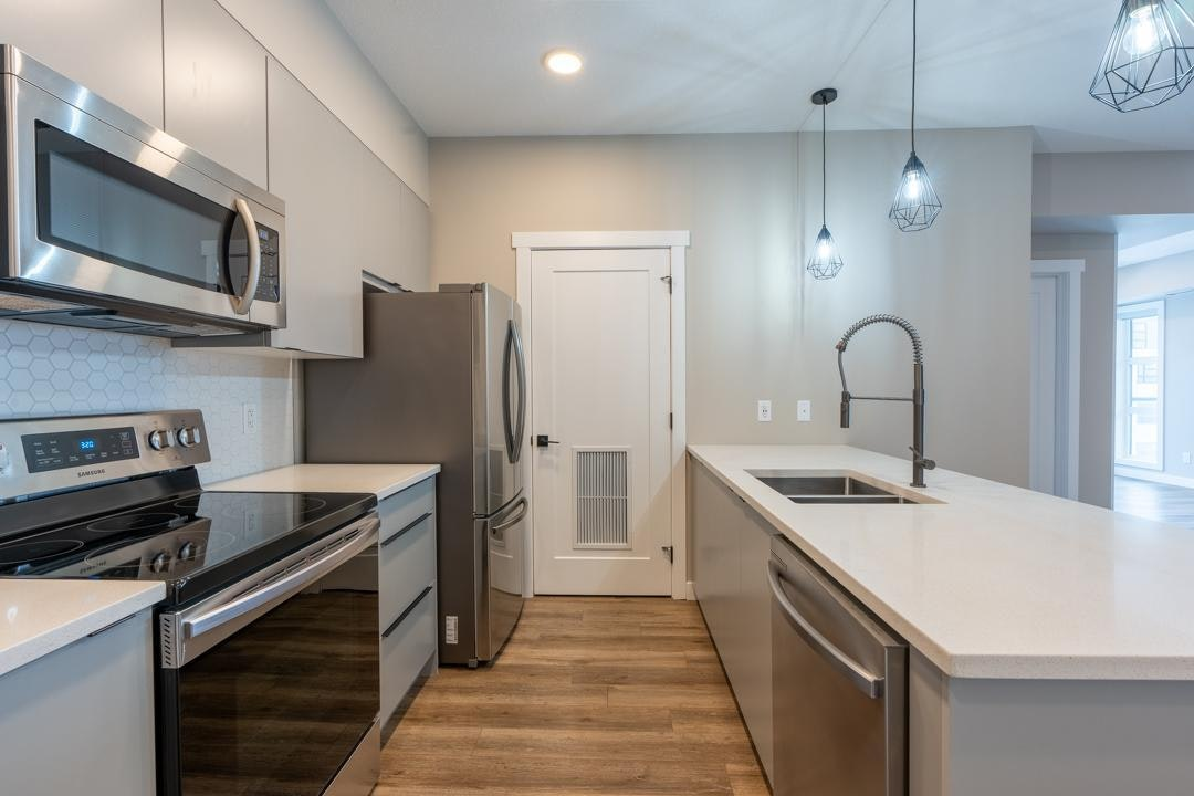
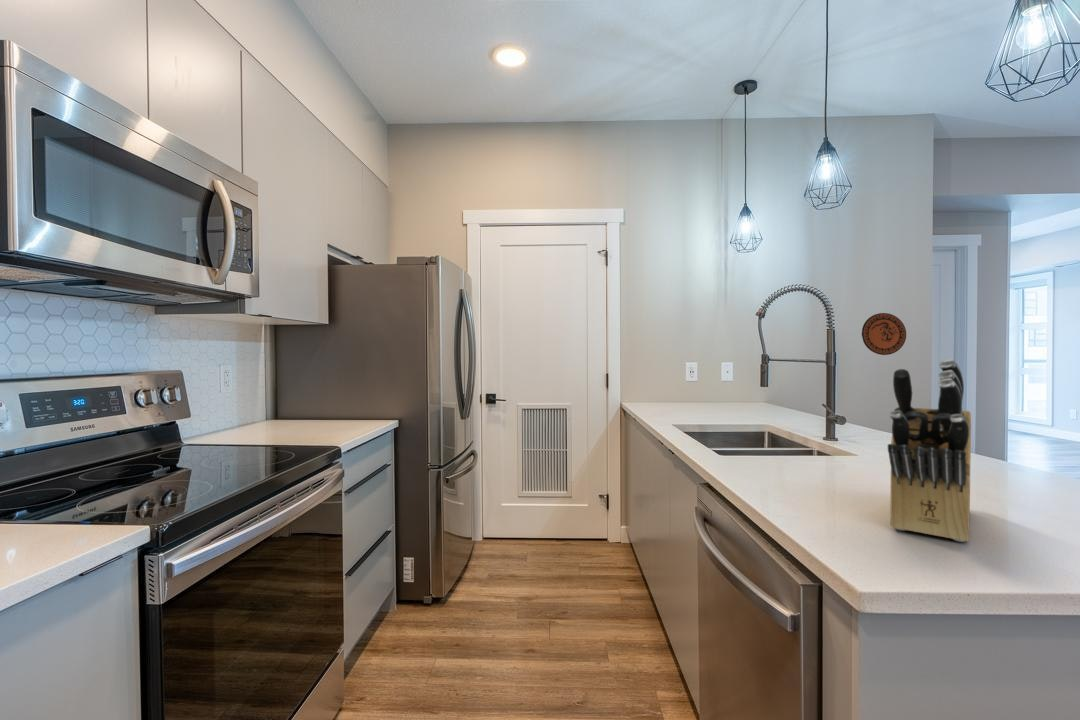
+ decorative plate (883, 334)
+ knife block (931, 441)
